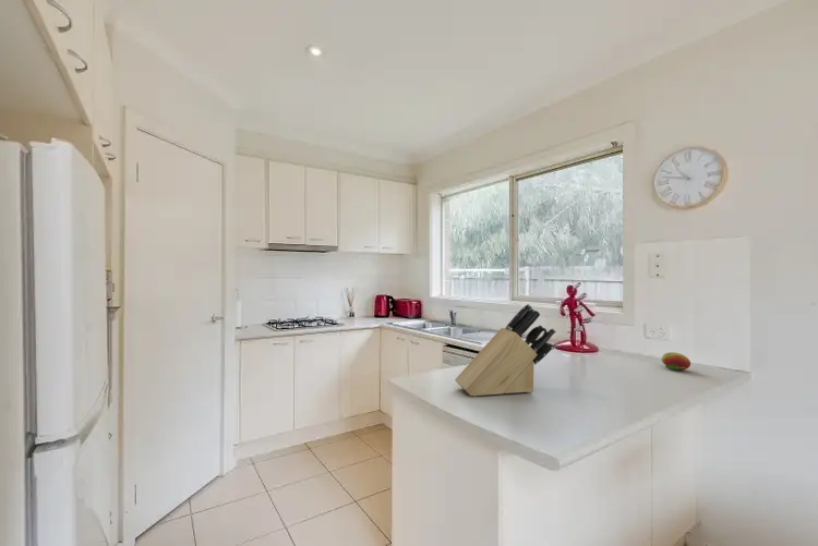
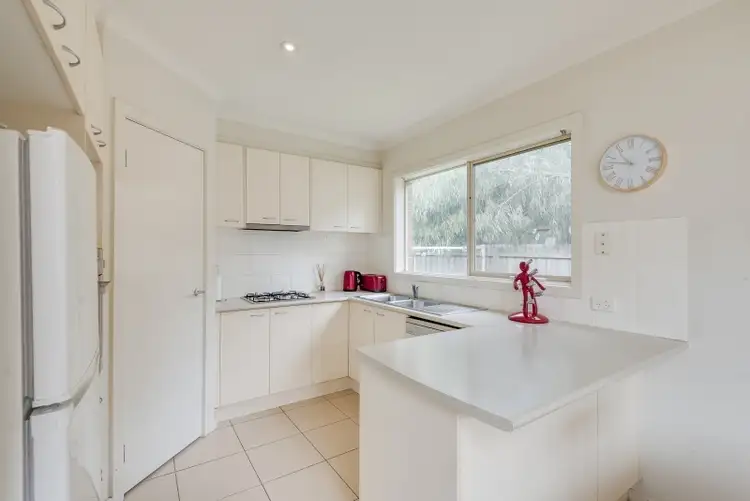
- knife block (505, 347)
- fruit (675, 361)
